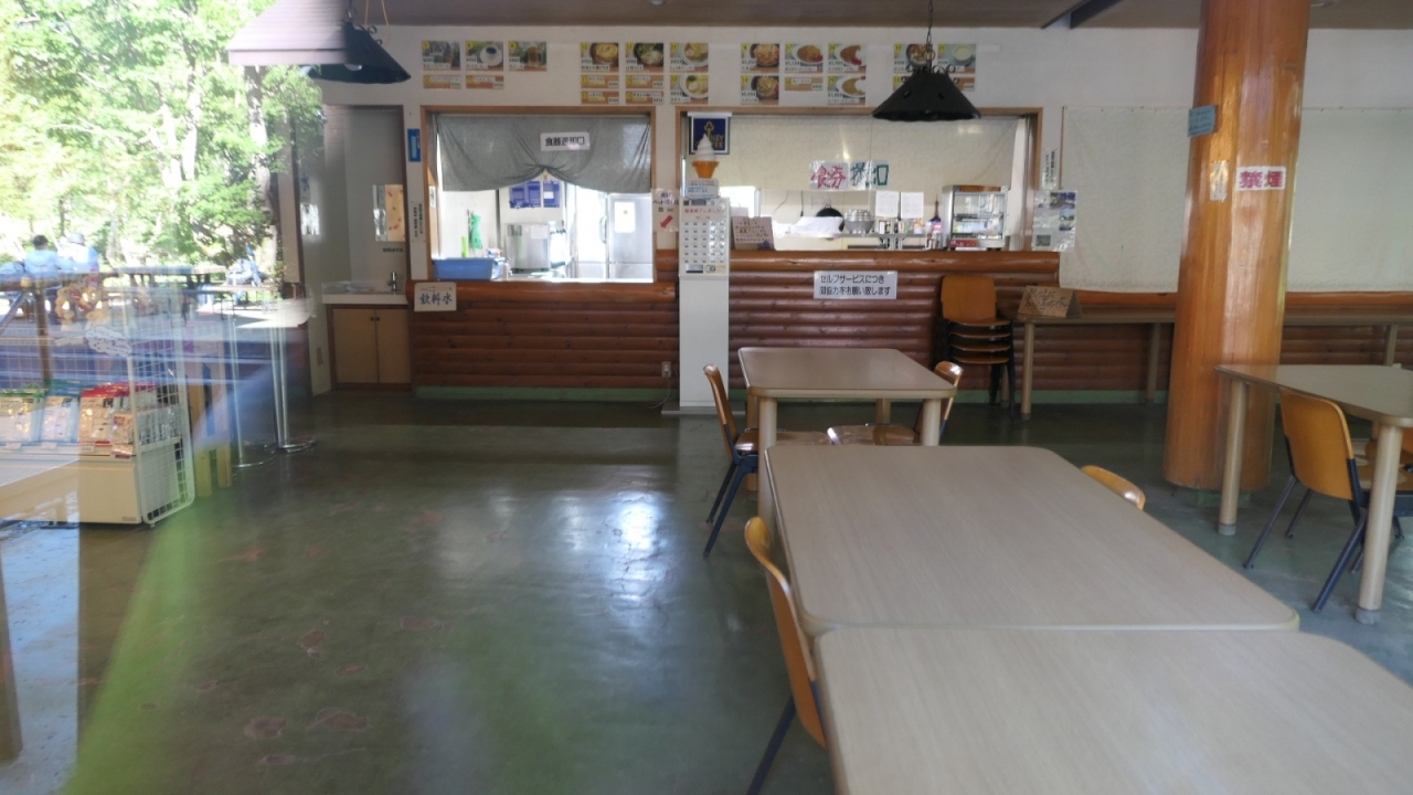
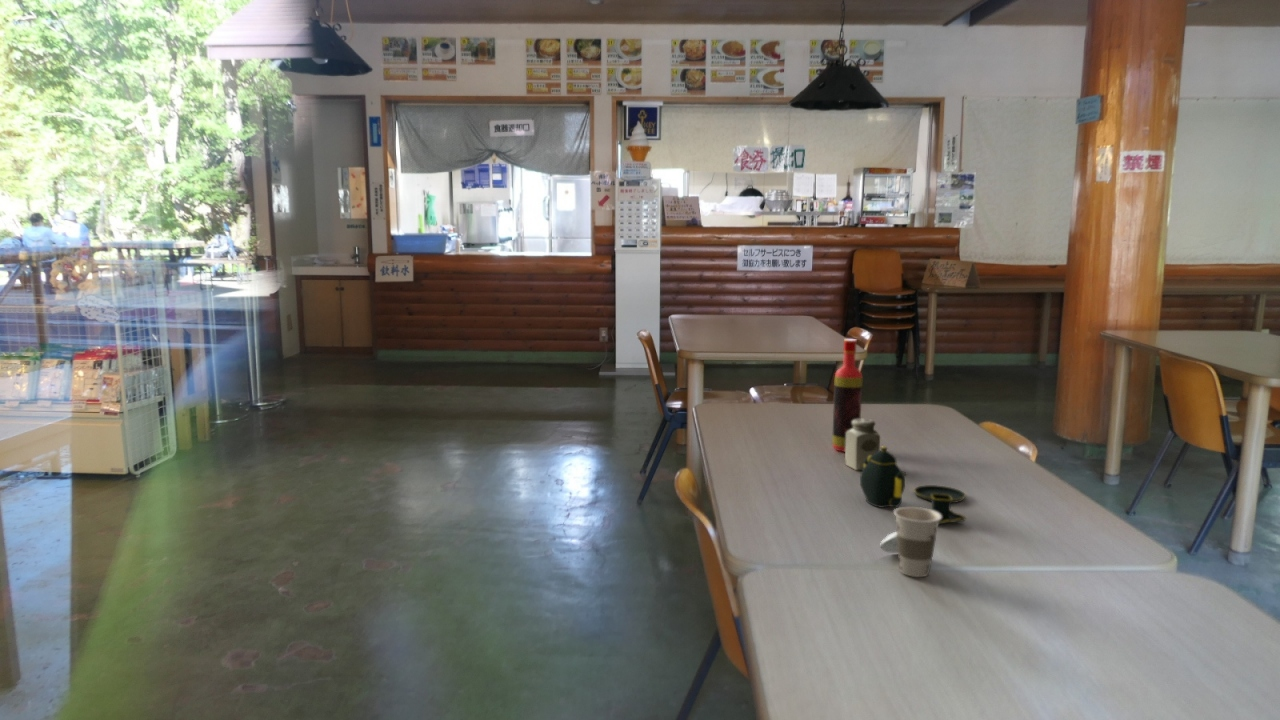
+ cup (910, 537)
+ teapot (929, 485)
+ salt shaker (862, 443)
+ bottle (847, 394)
